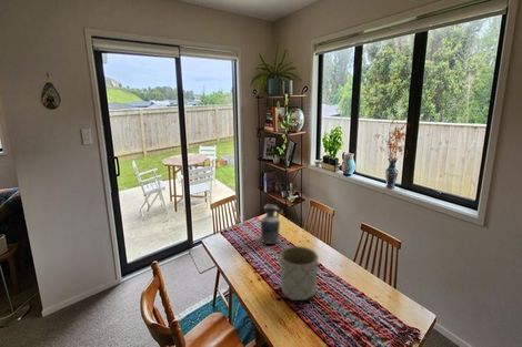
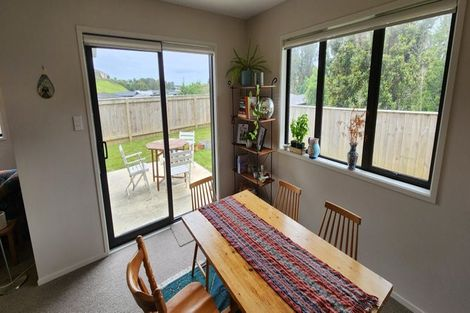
- ceramic jug (271, 223)
- planter (298, 273)
